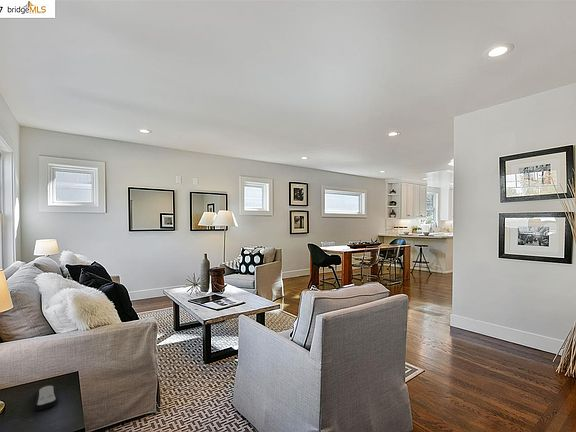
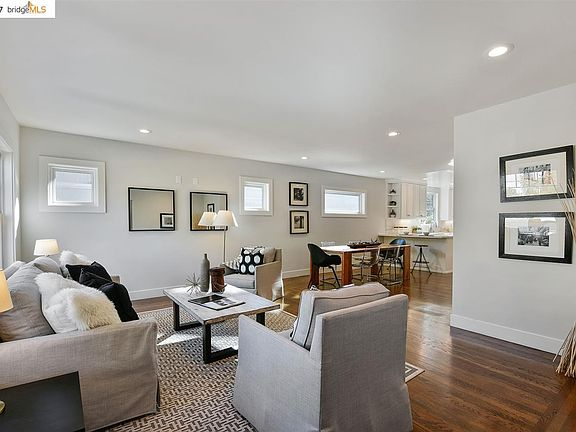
- remote control (46, 396)
